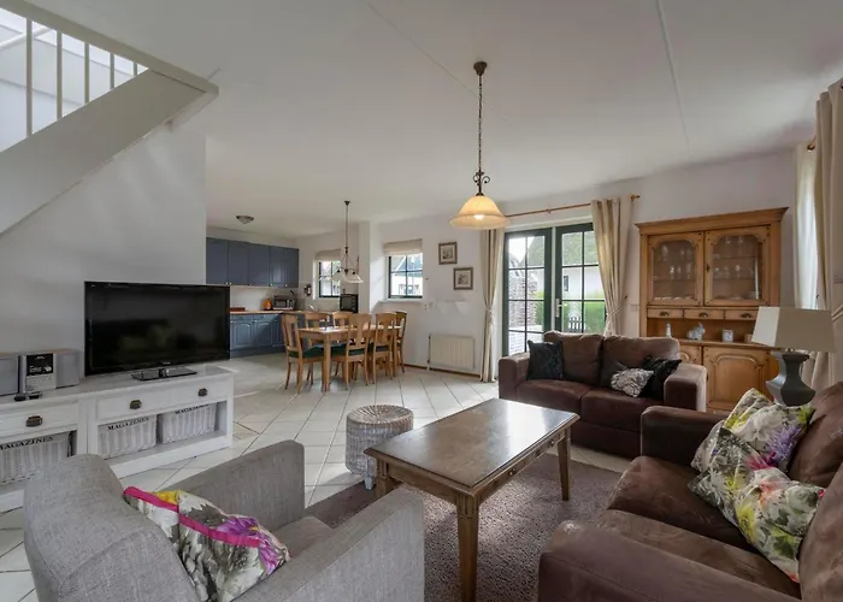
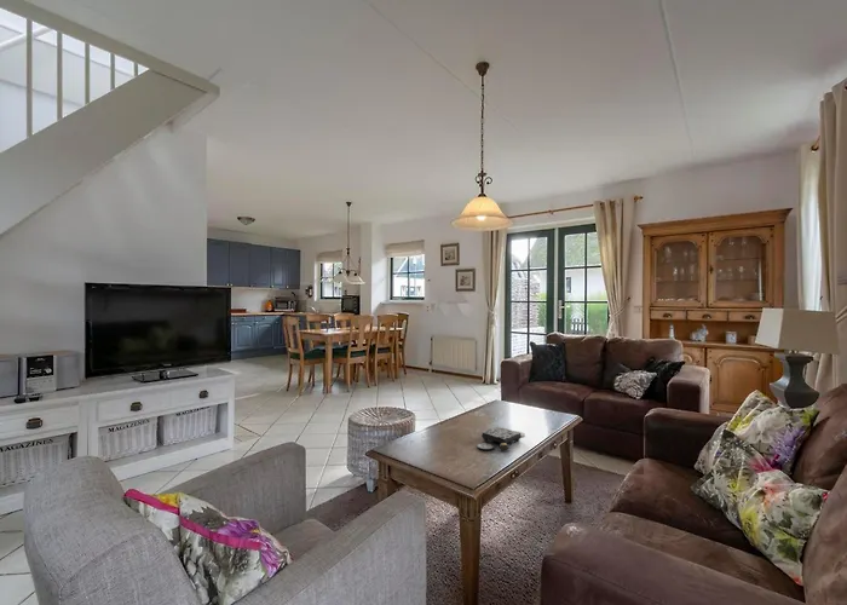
+ board game (501, 436)
